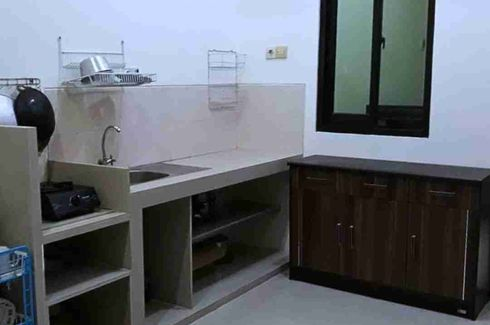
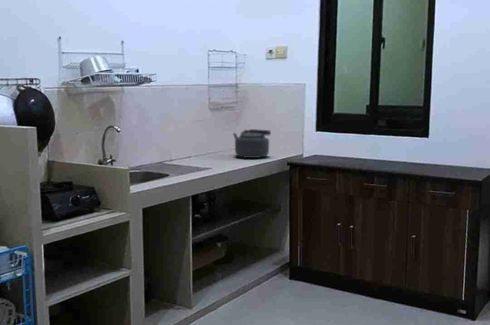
+ kettle (251, 142)
